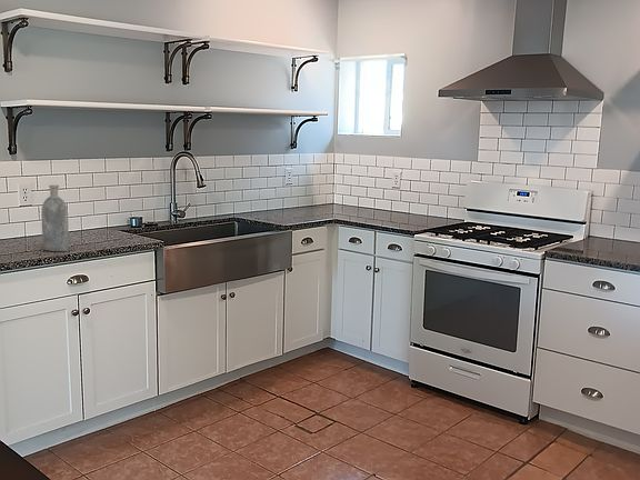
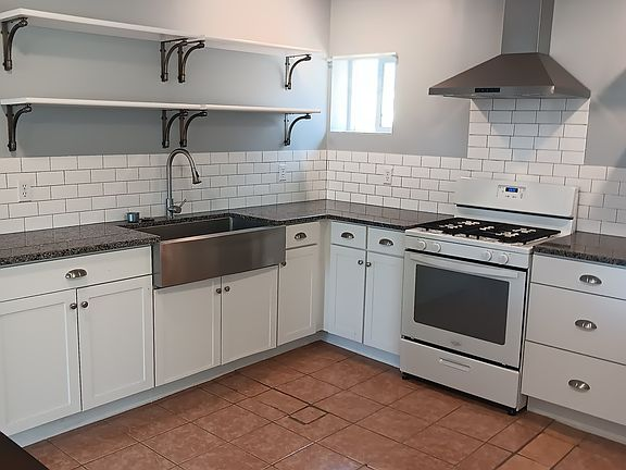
- bottle (54, 218)
